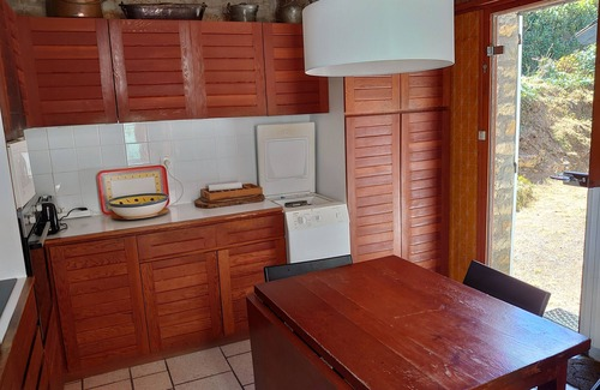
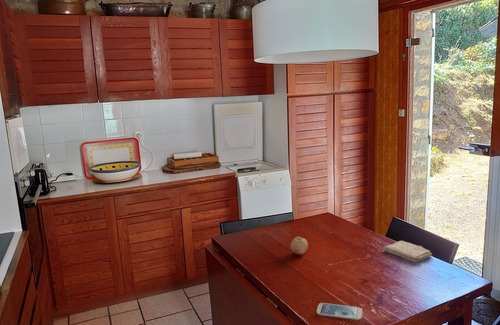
+ fruit (299, 246)
+ smartphone (339, 311)
+ washcloth (407, 250)
